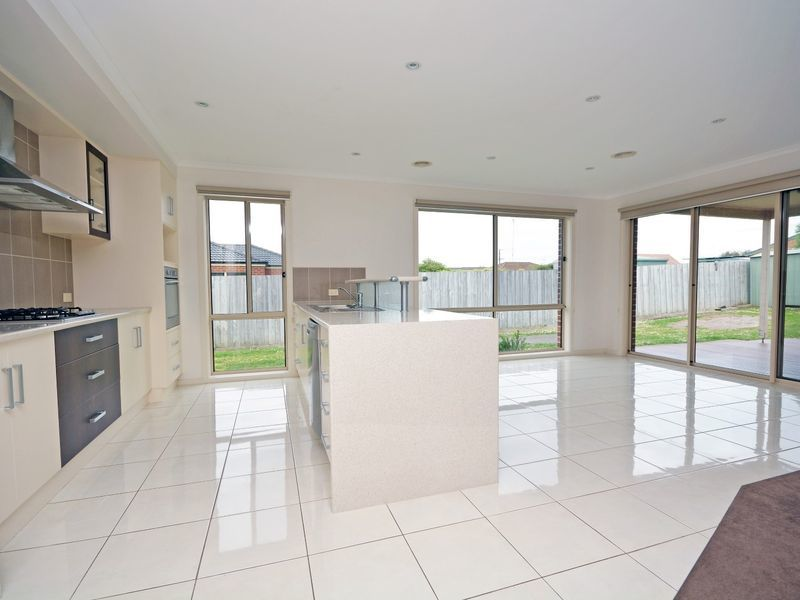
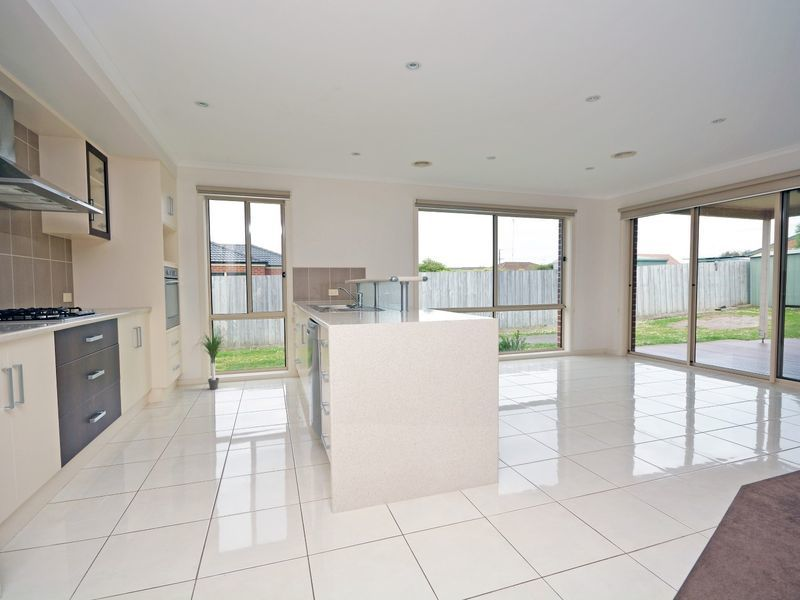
+ potted plant (212, 357)
